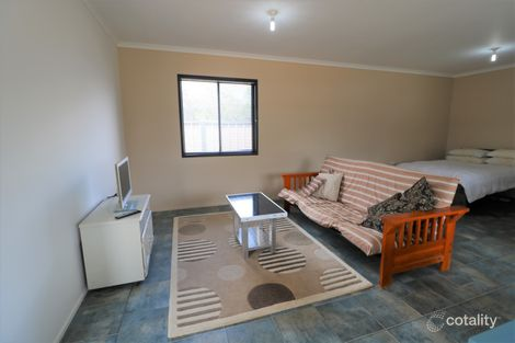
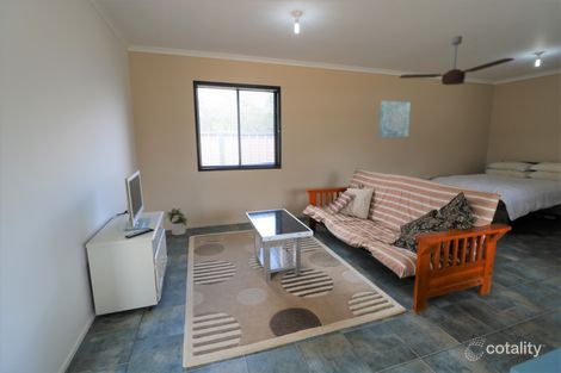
+ potted plant (175, 222)
+ ceiling fan (454, 63)
+ wall art (394, 119)
